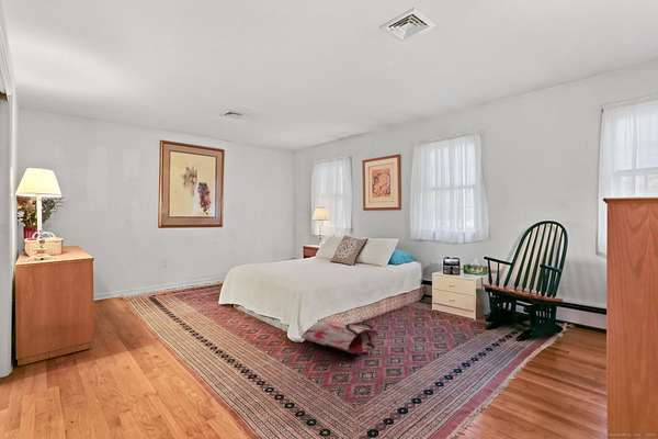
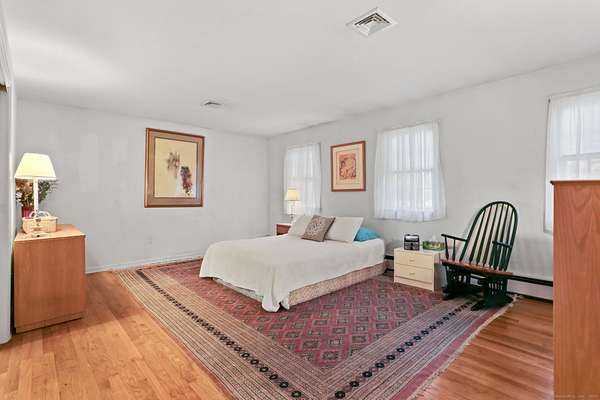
- bag (339, 333)
